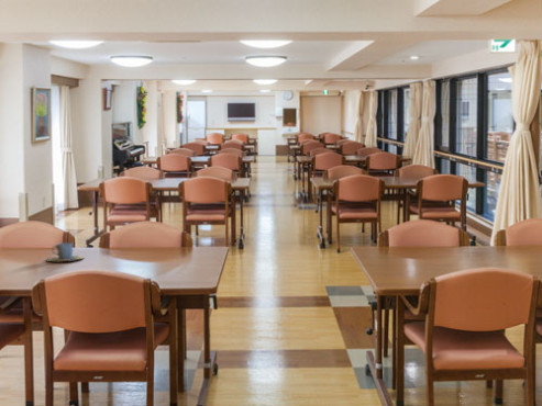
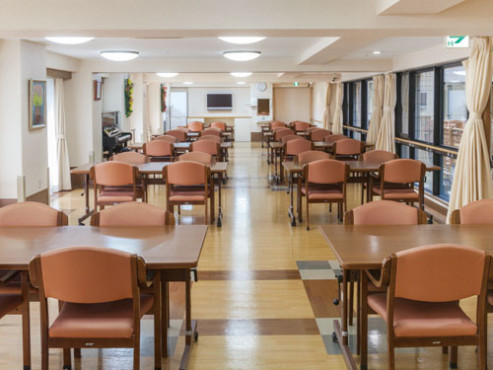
- cup (65, 250)
